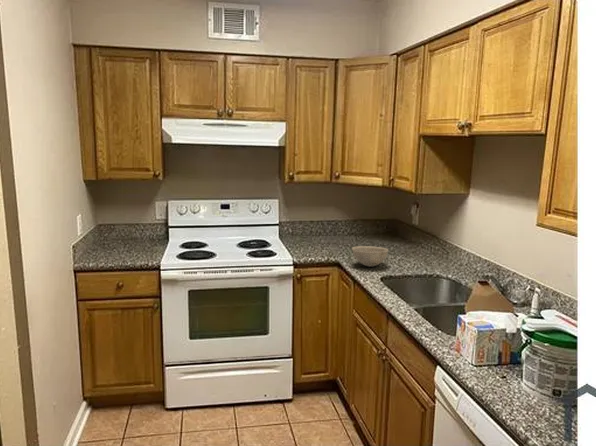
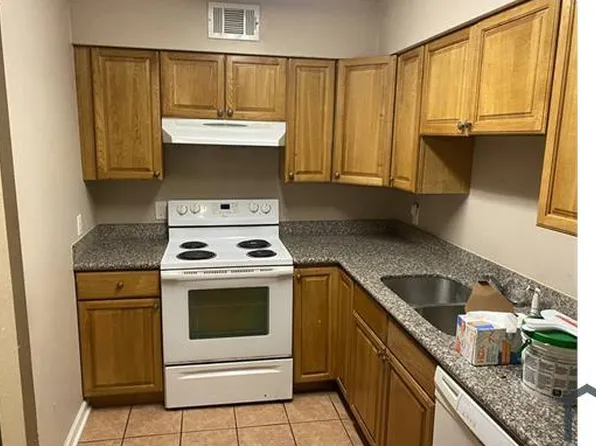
- bowl (369, 256)
